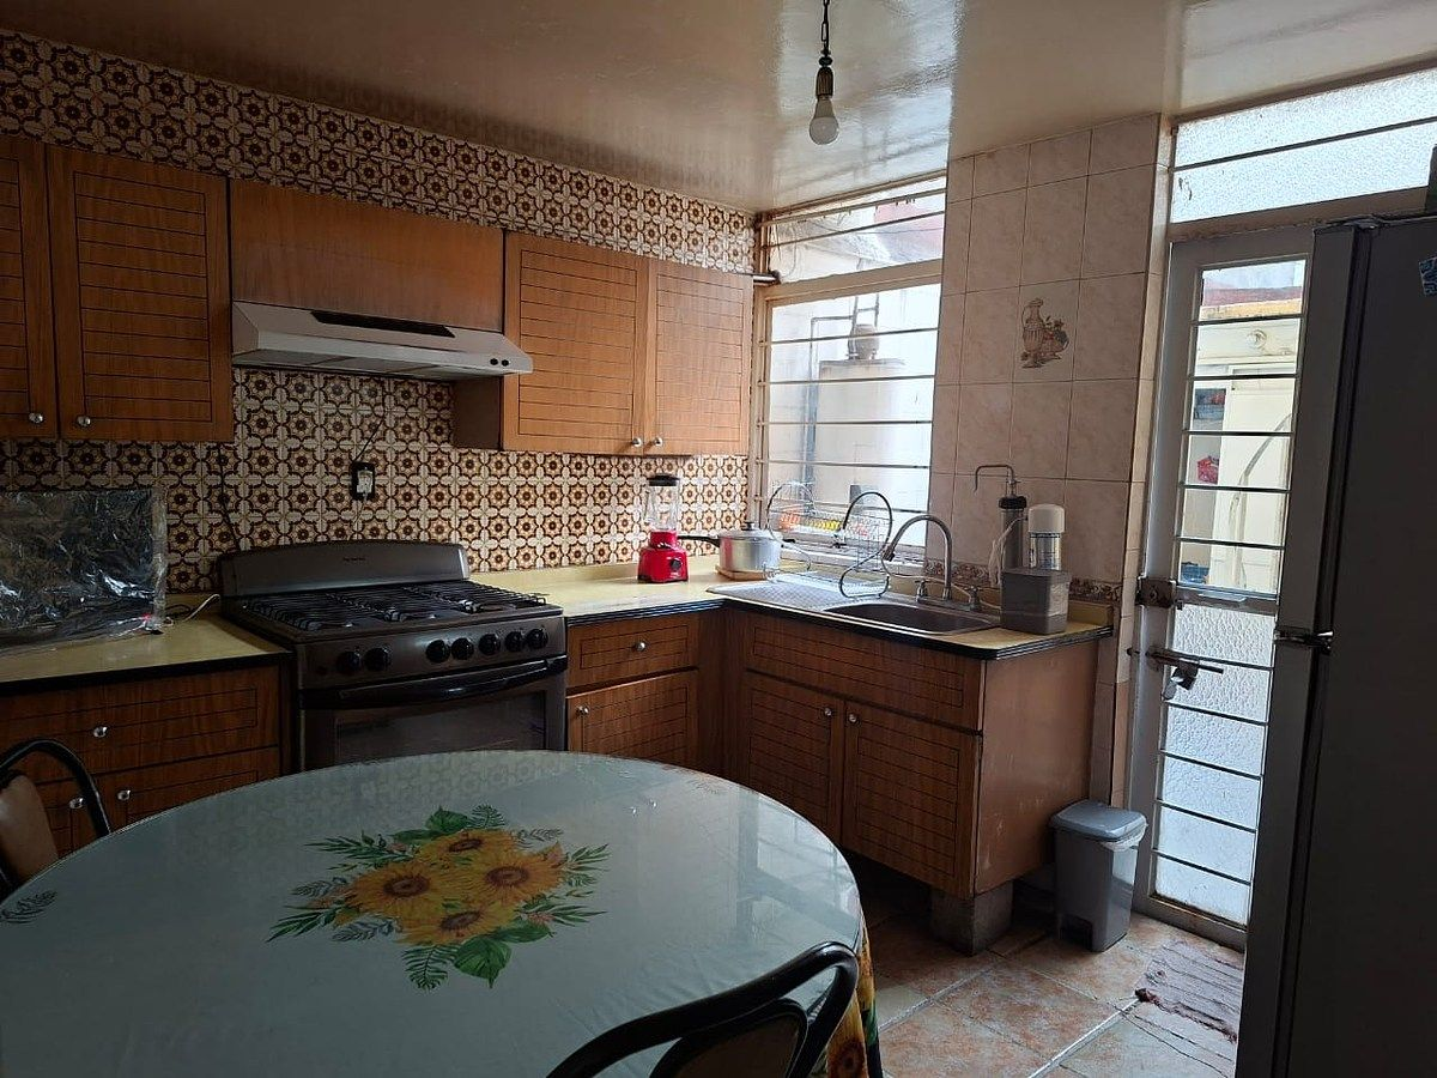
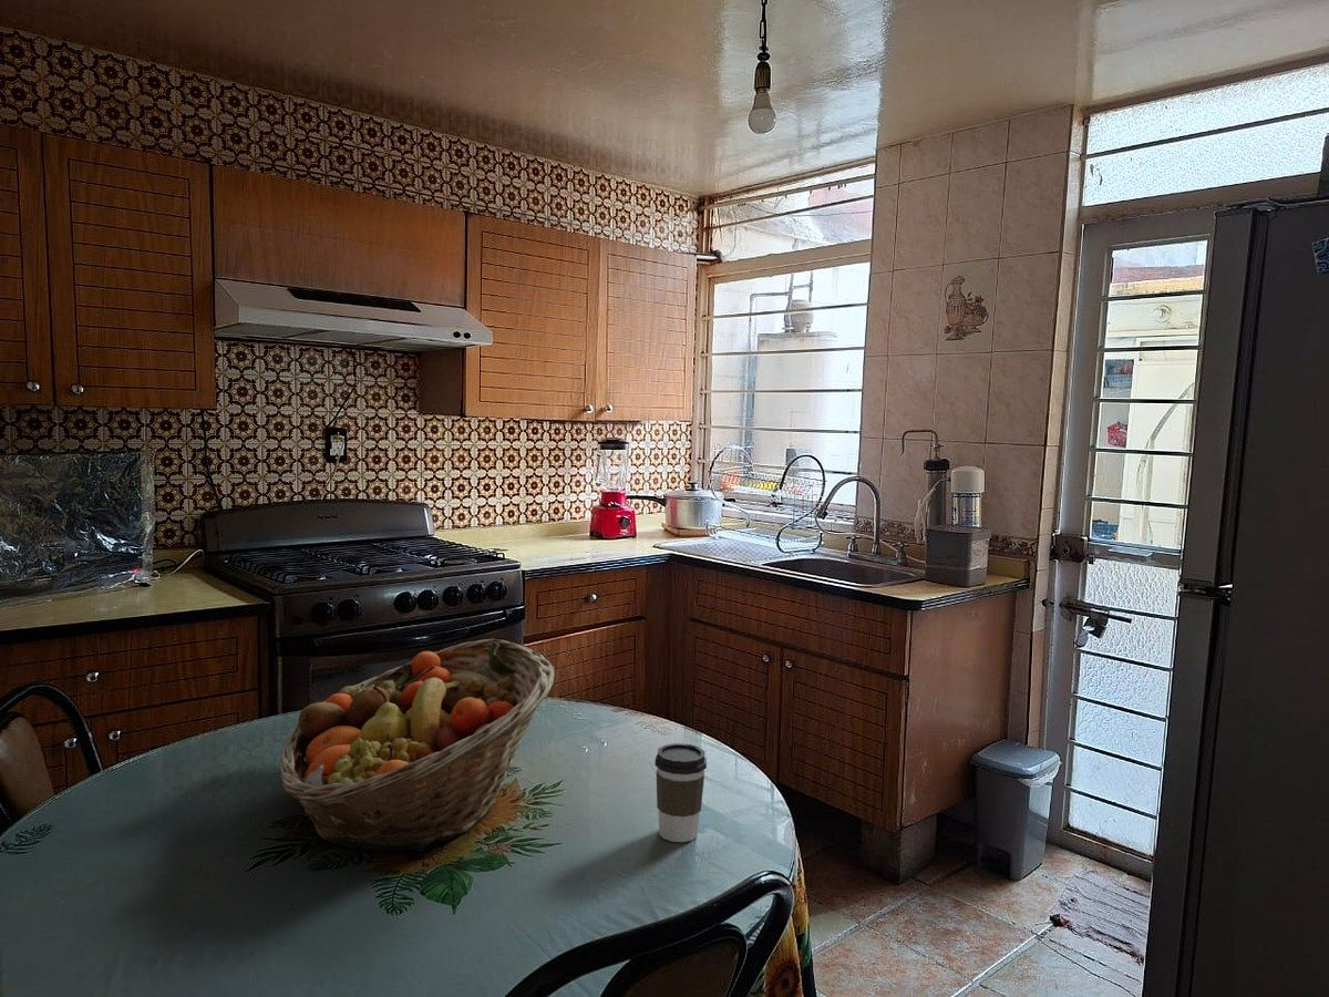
+ coffee cup (679, 792)
+ fruit basket (420, 731)
